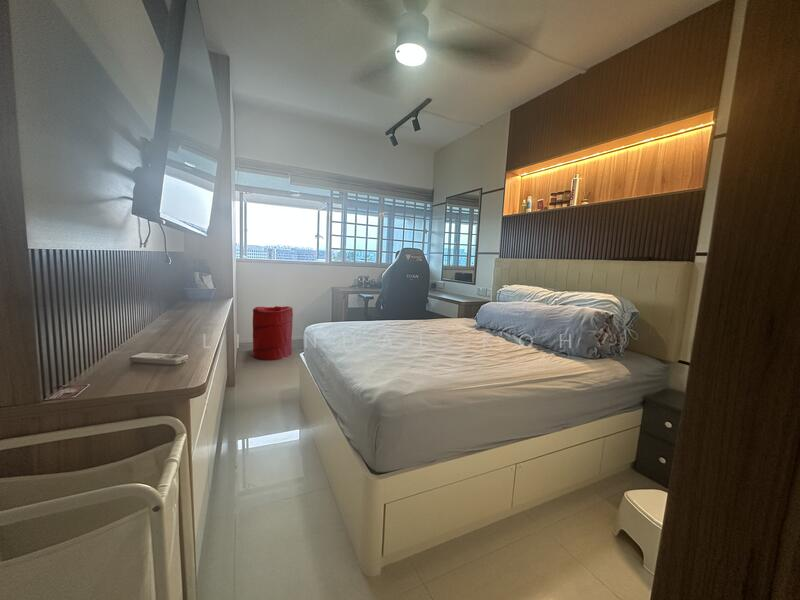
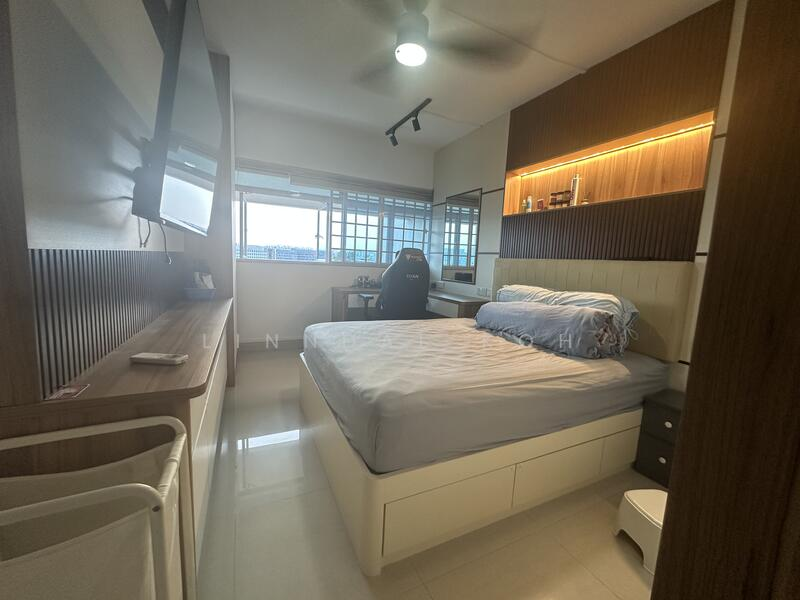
- laundry hamper (273, 330)
